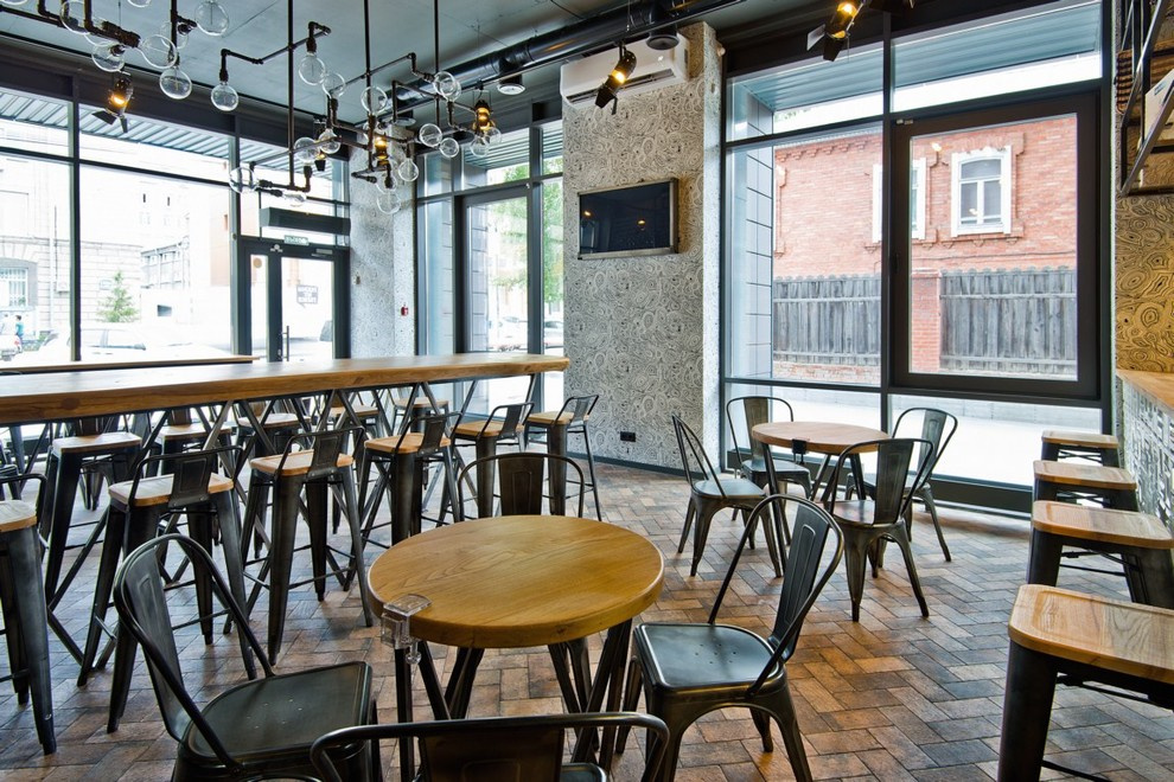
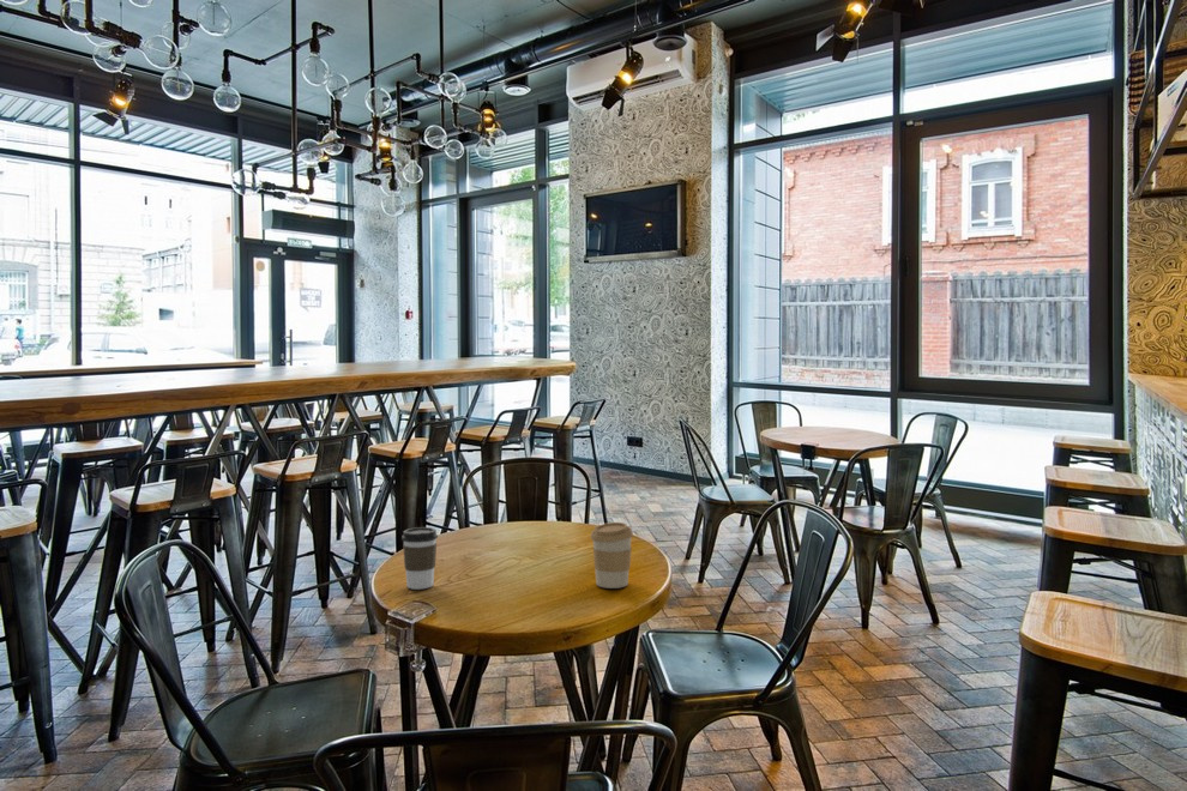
+ coffee cup (420, 557)
+ coffee cup (611, 554)
